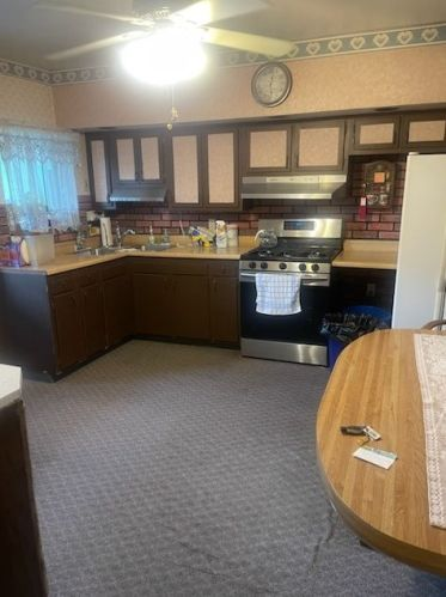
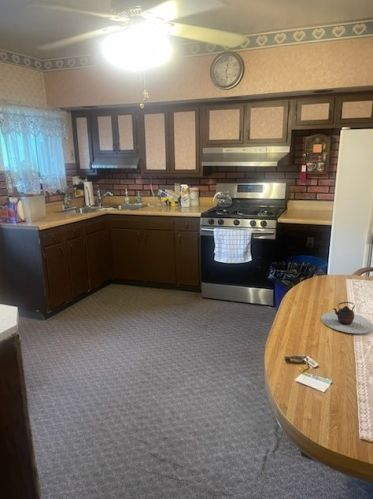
+ teapot (347, 311)
